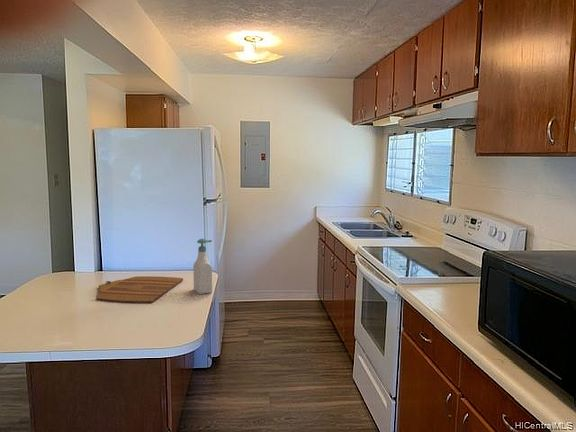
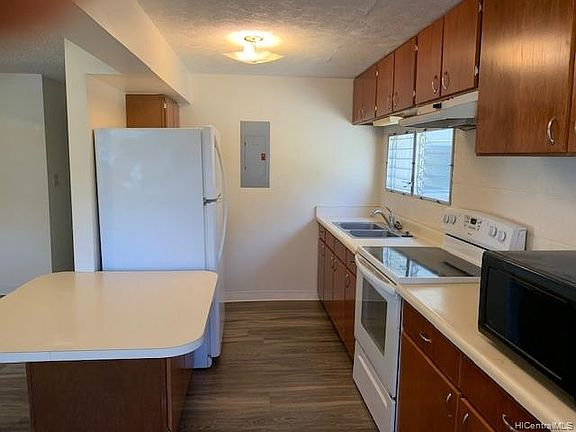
- soap bottle (204, 264)
- cutting board (133, 286)
